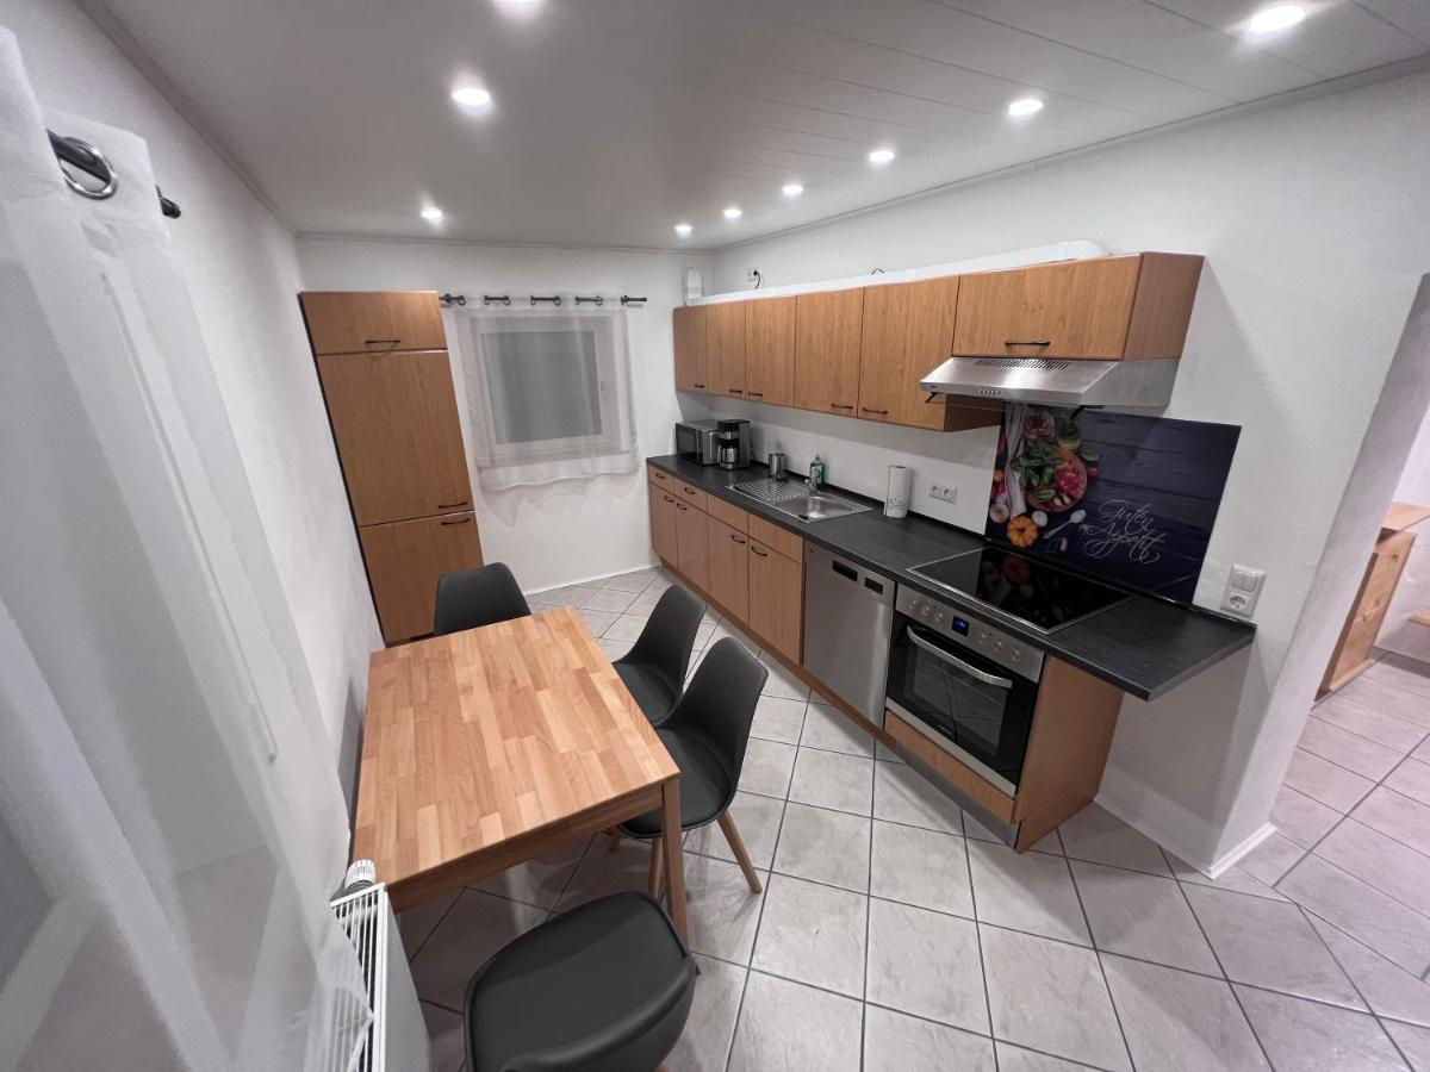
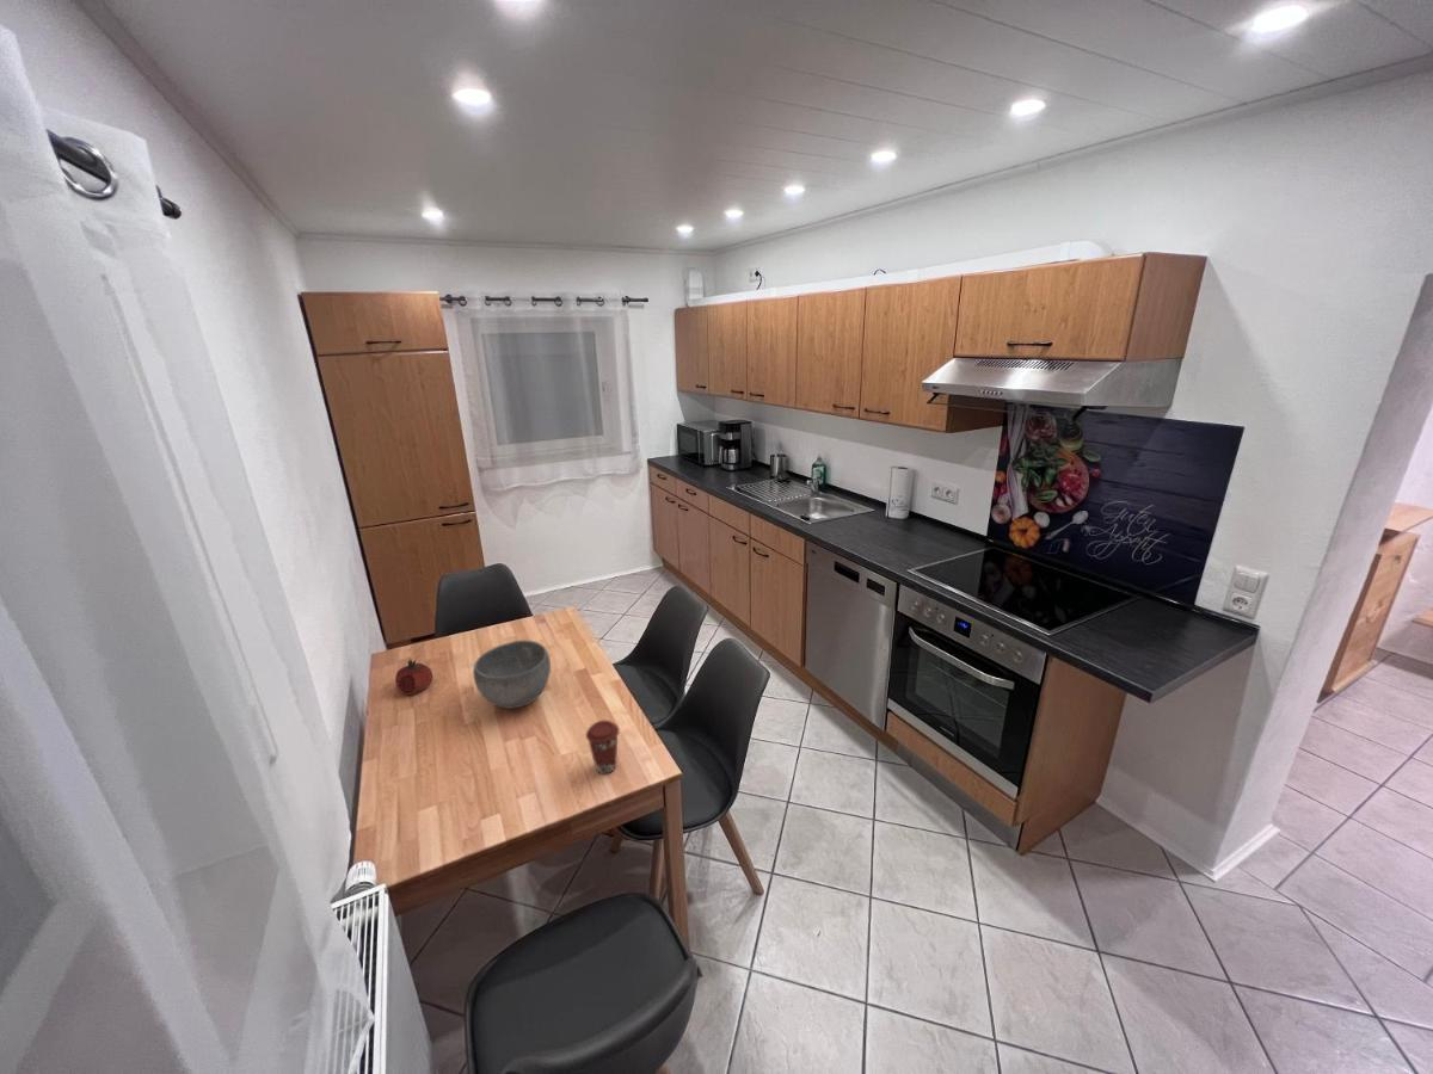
+ fruit (412, 674)
+ coffee cup (603, 747)
+ bowl (513, 679)
